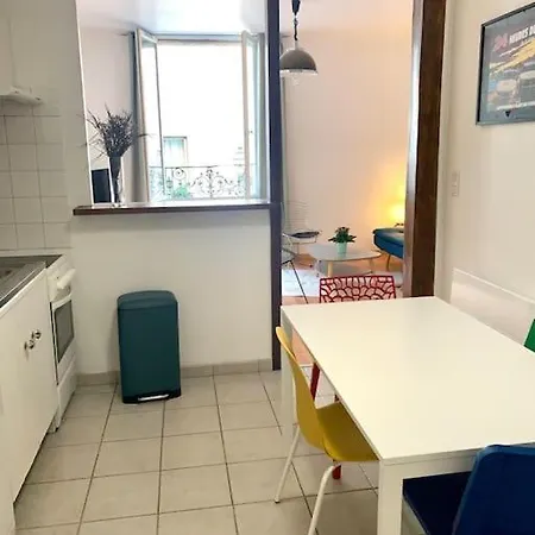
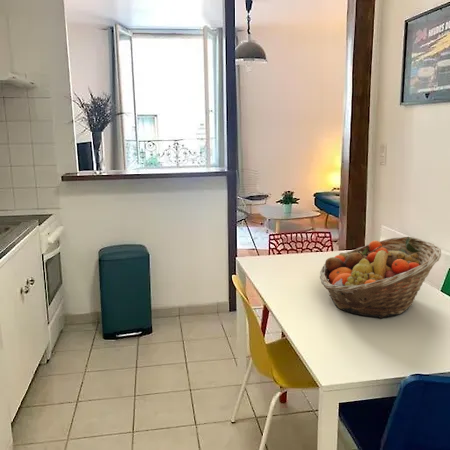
+ fruit basket (376, 272)
